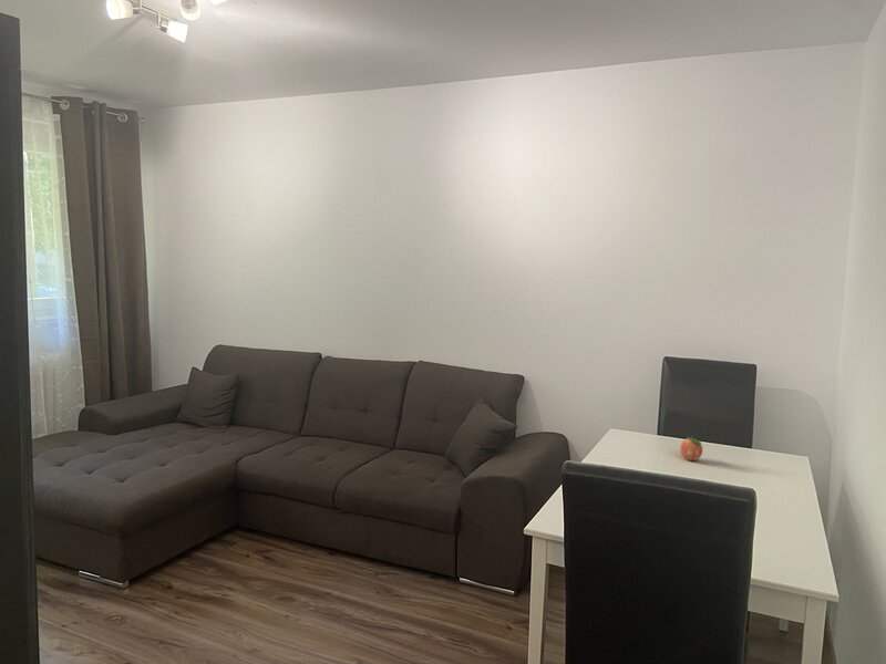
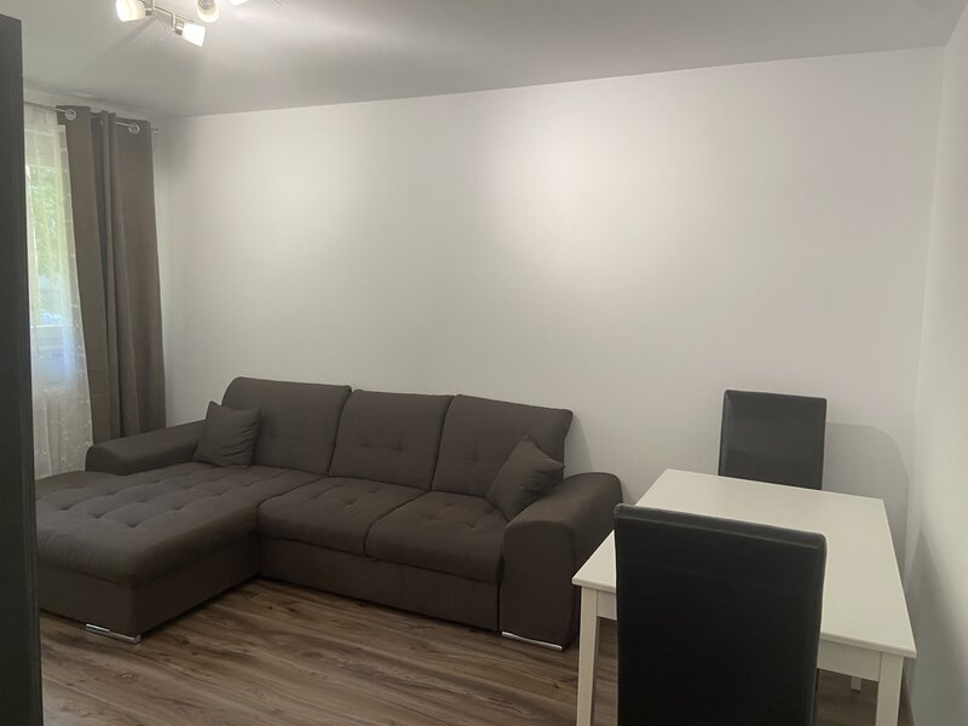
- fruit (691, 447)
